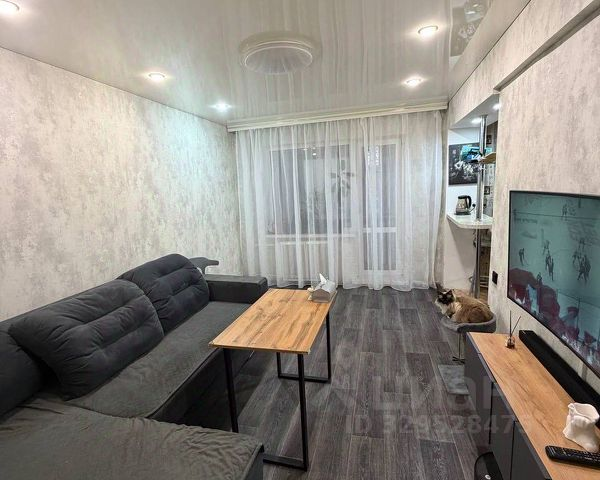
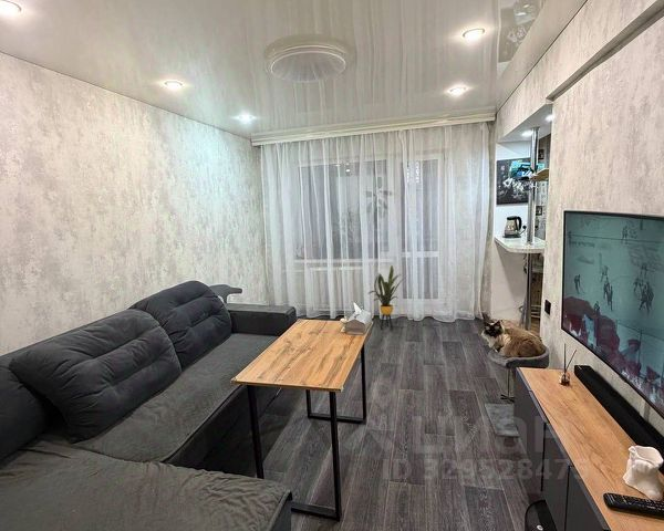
+ house plant (388, 298)
